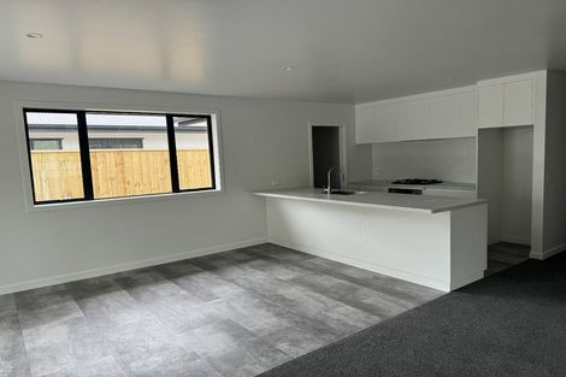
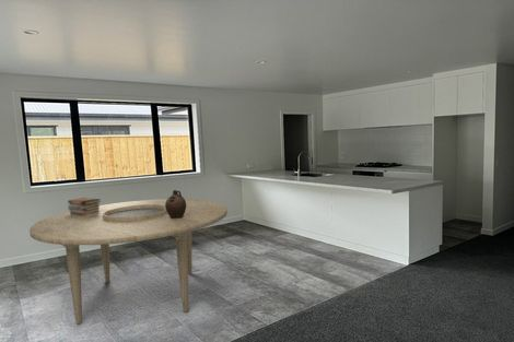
+ dining table (139, 240)
+ ceramic jug (175, 202)
+ book stack (84, 205)
